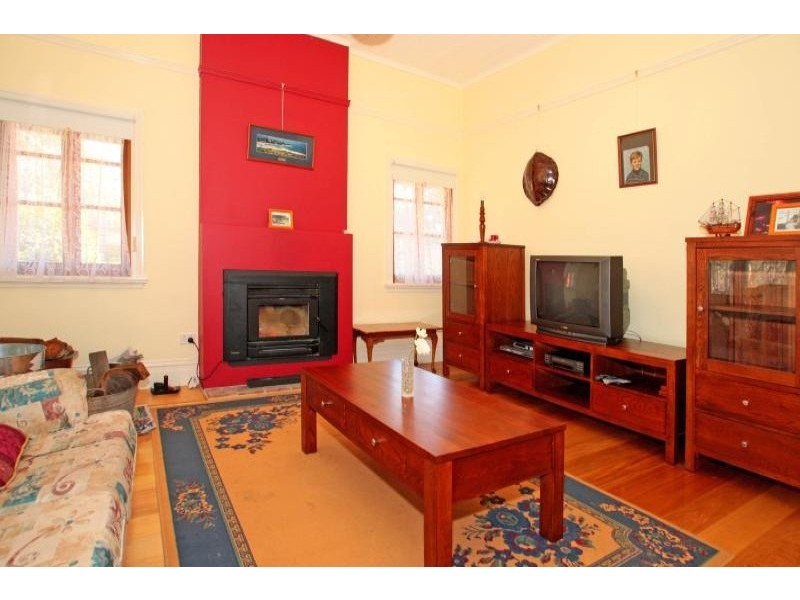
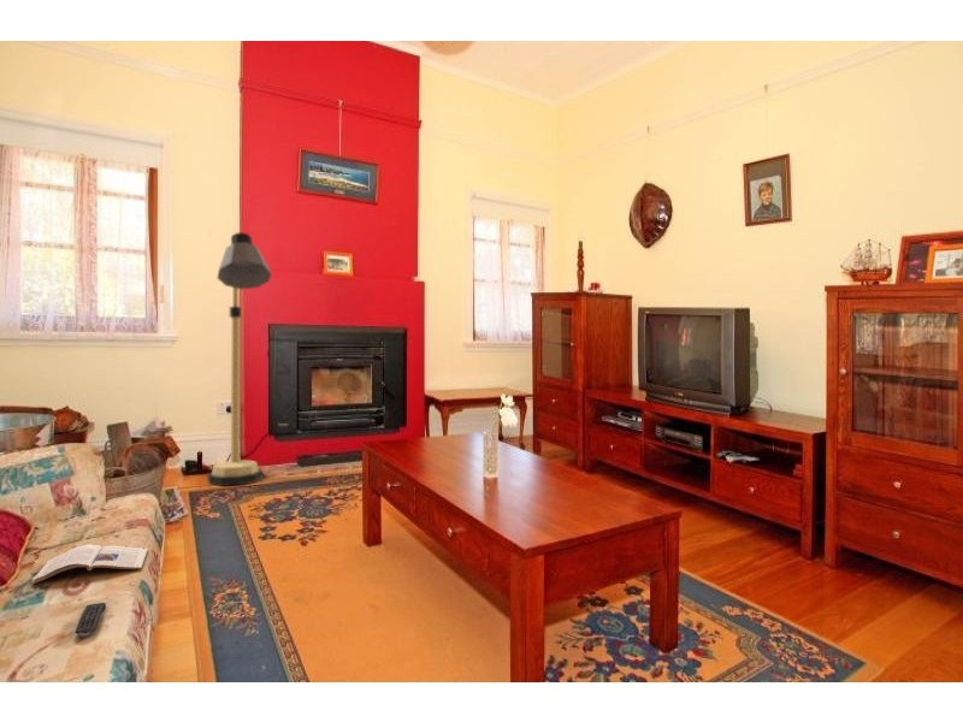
+ magazine (94, 558)
+ floor lamp (238, 360)
+ remote control (90, 619)
